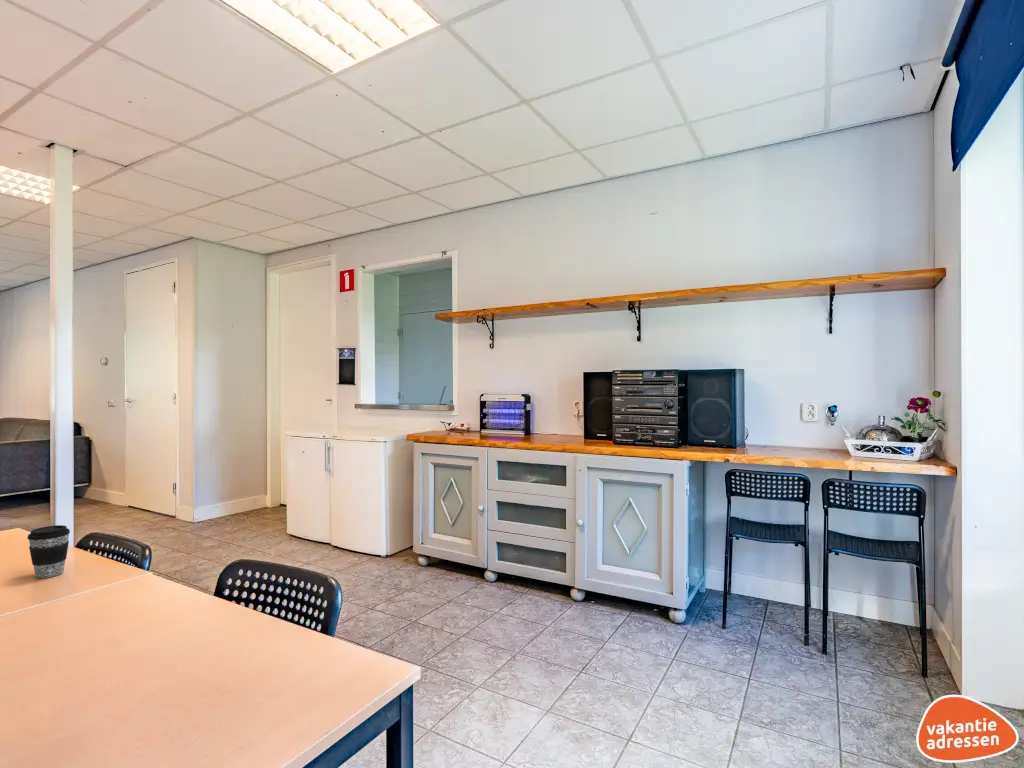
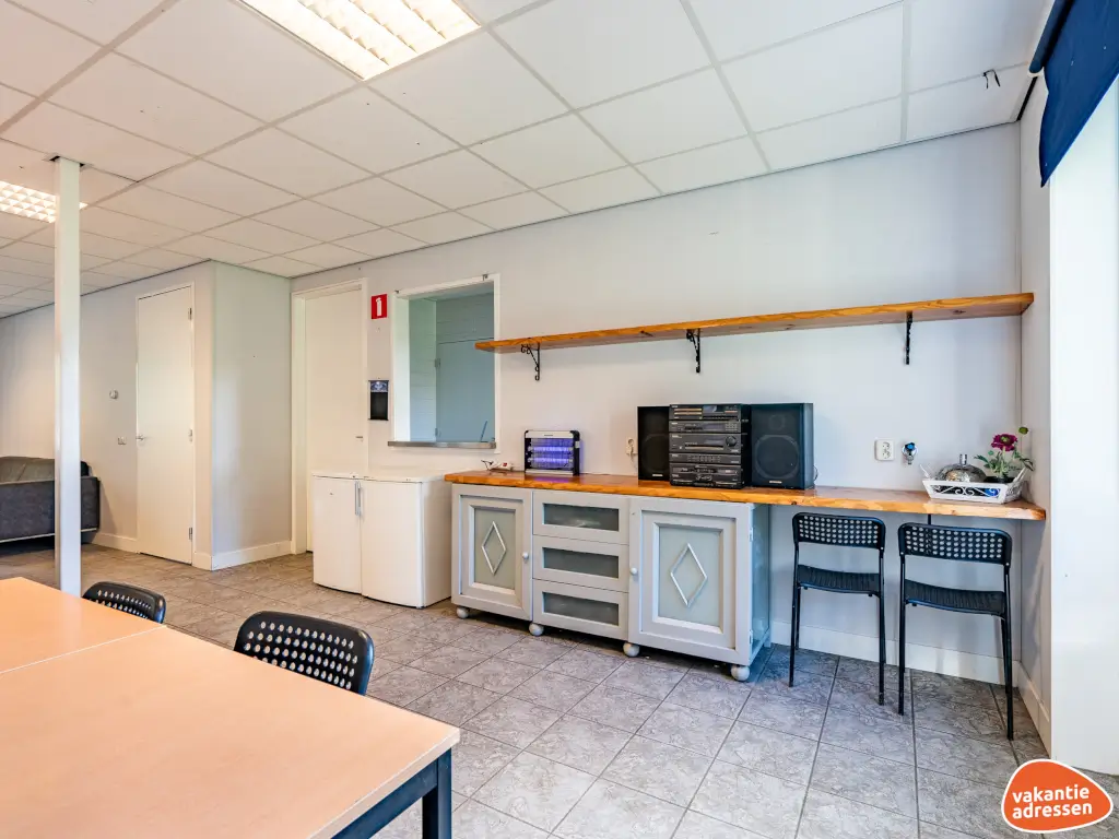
- coffee cup (49, 551)
